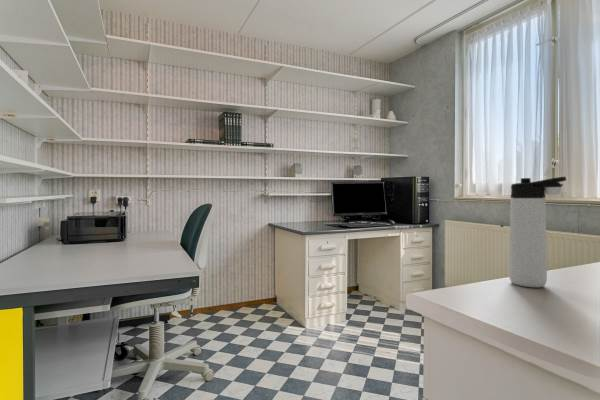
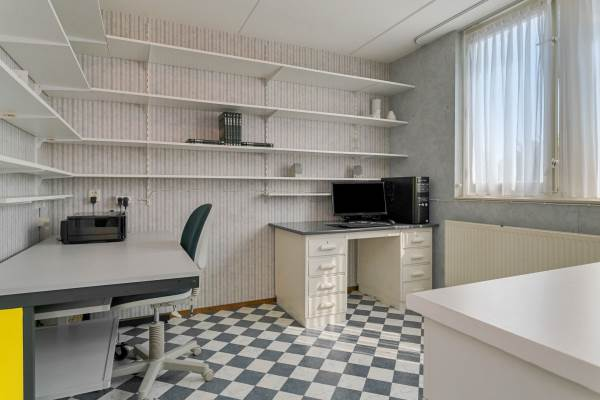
- thermos bottle (536, 231)
